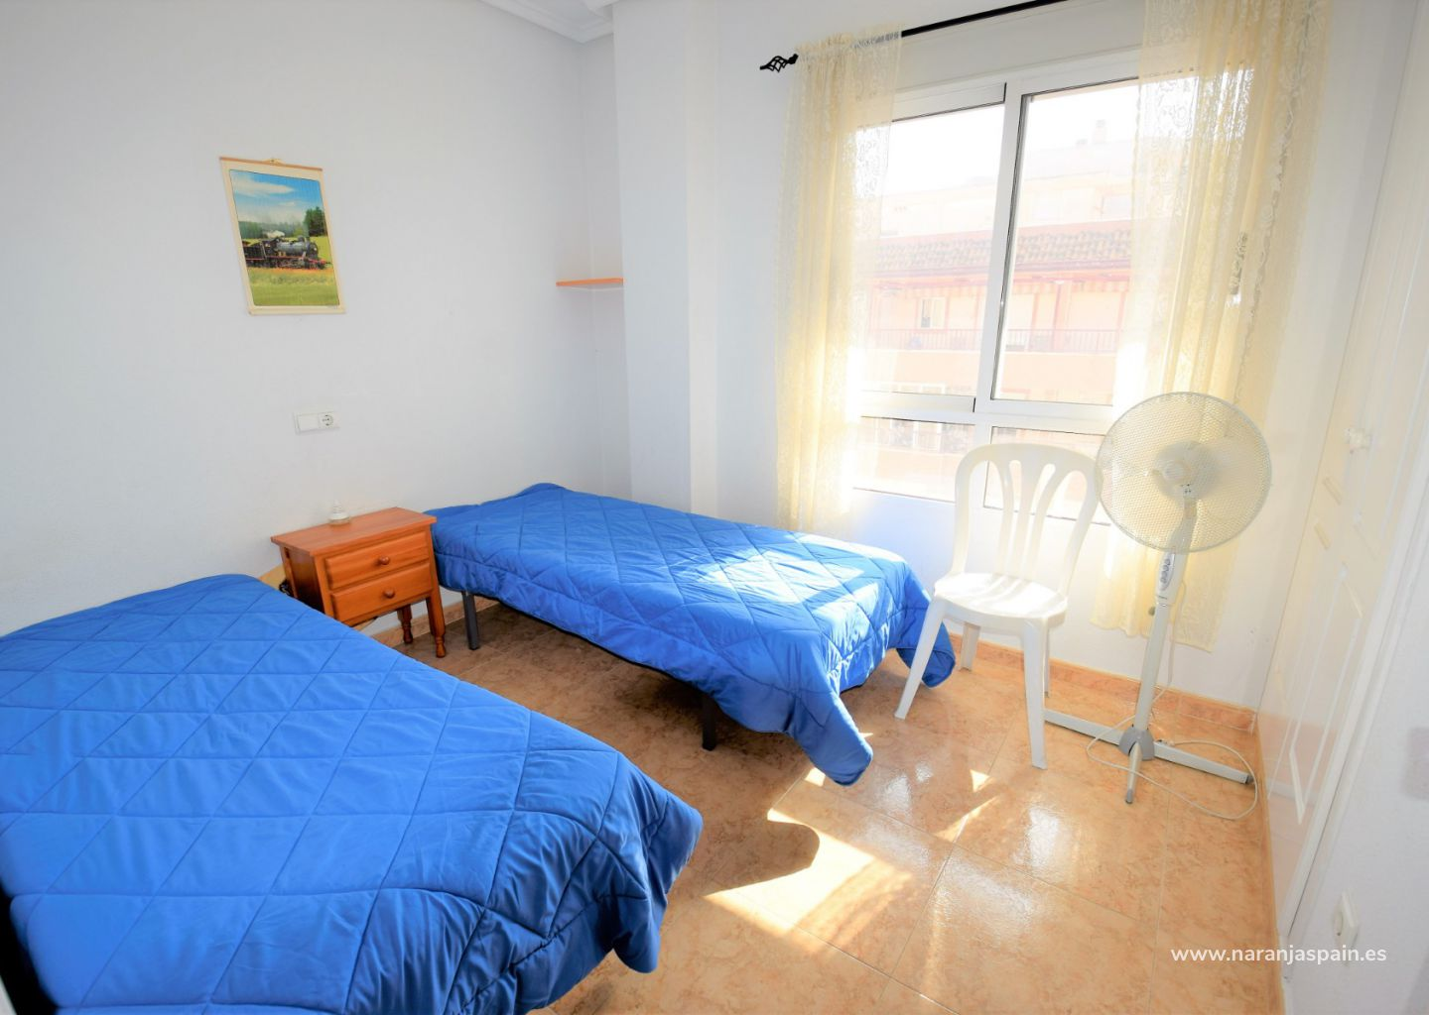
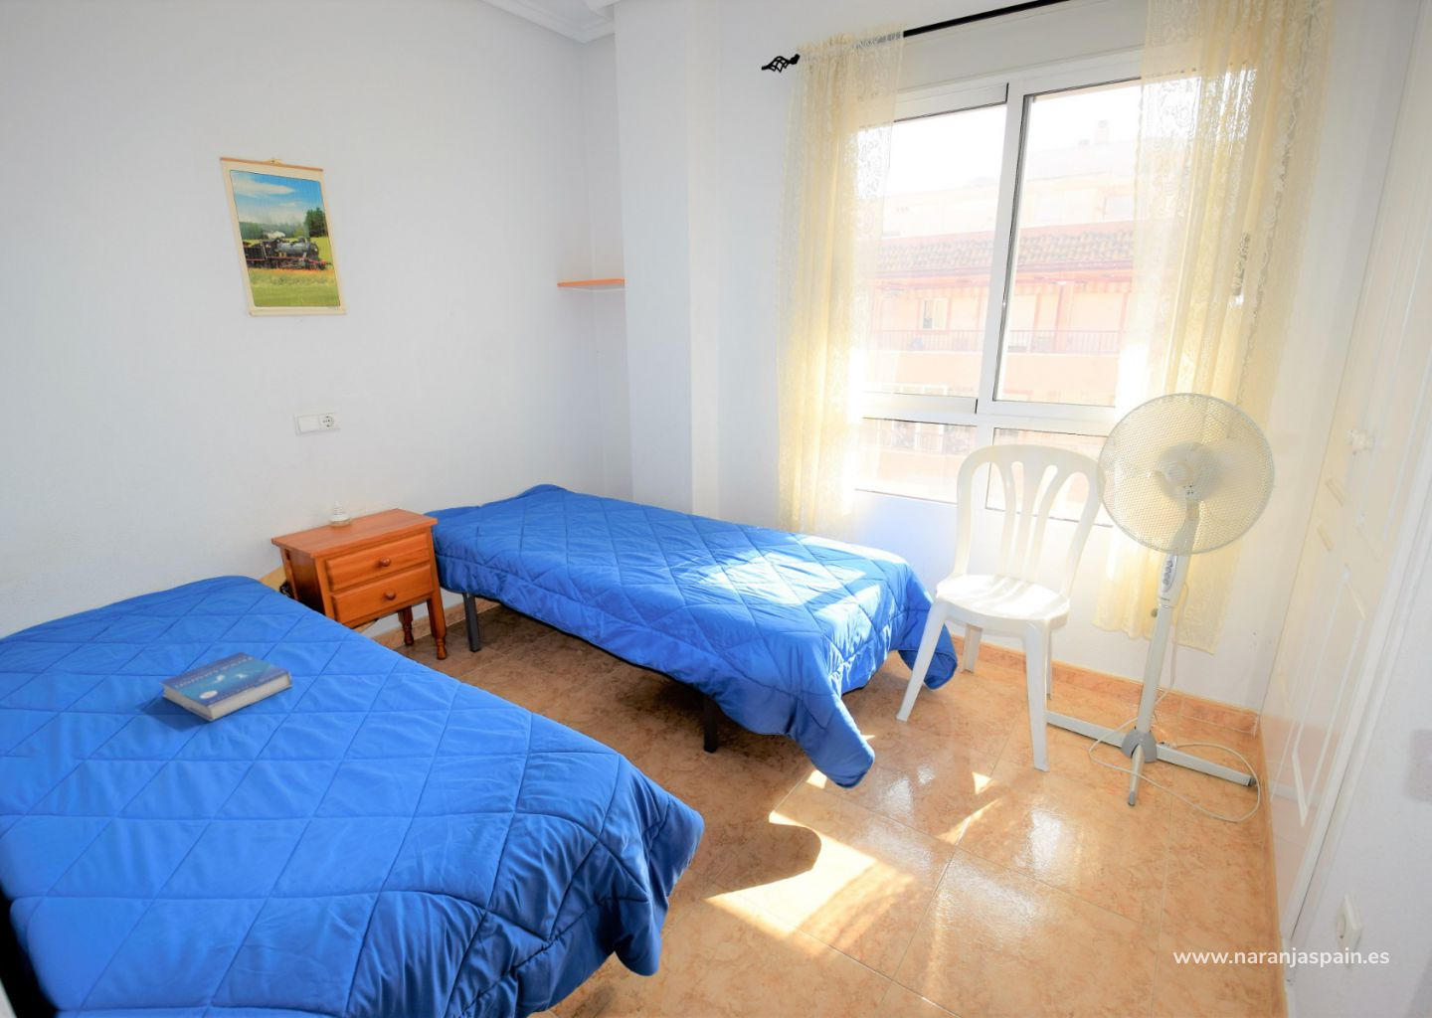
+ book (227, 684)
